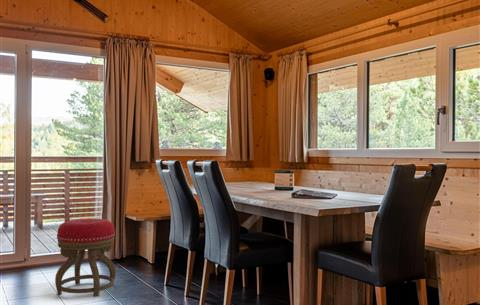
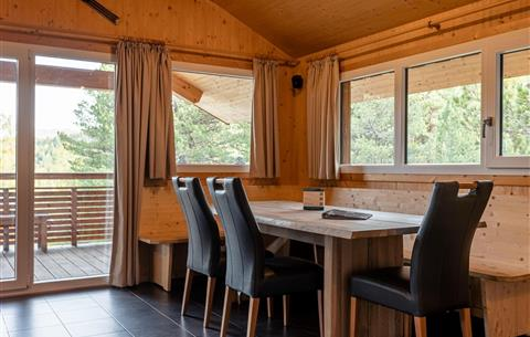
- stool (88, 255)
